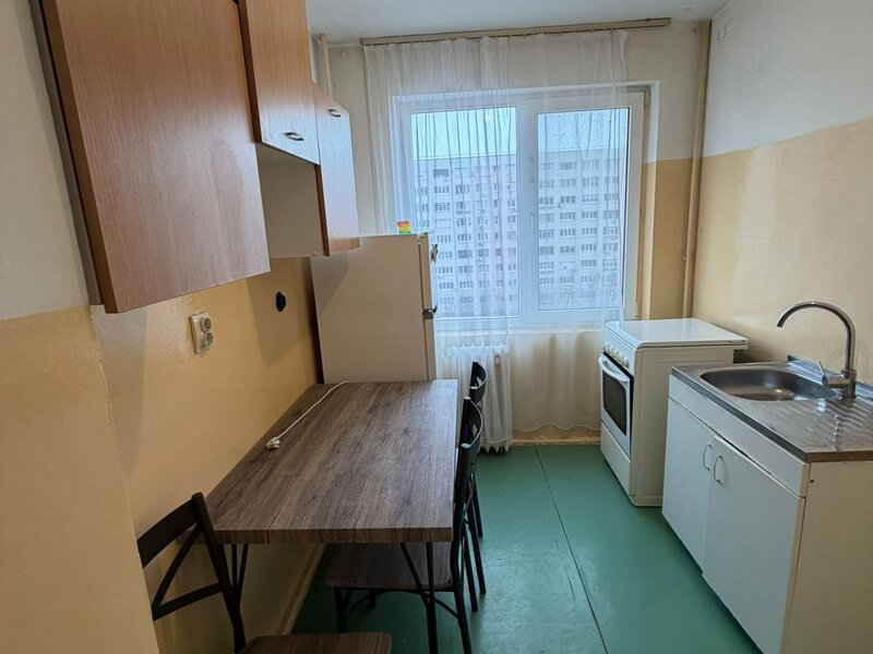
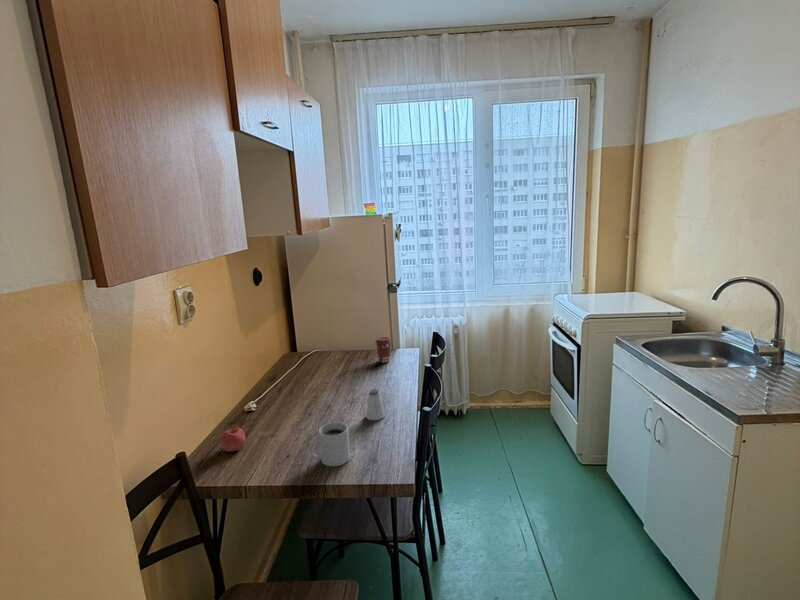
+ coffee cup (383, 349)
+ mug (331, 443)
+ saltshaker (374, 403)
+ apple (232, 438)
